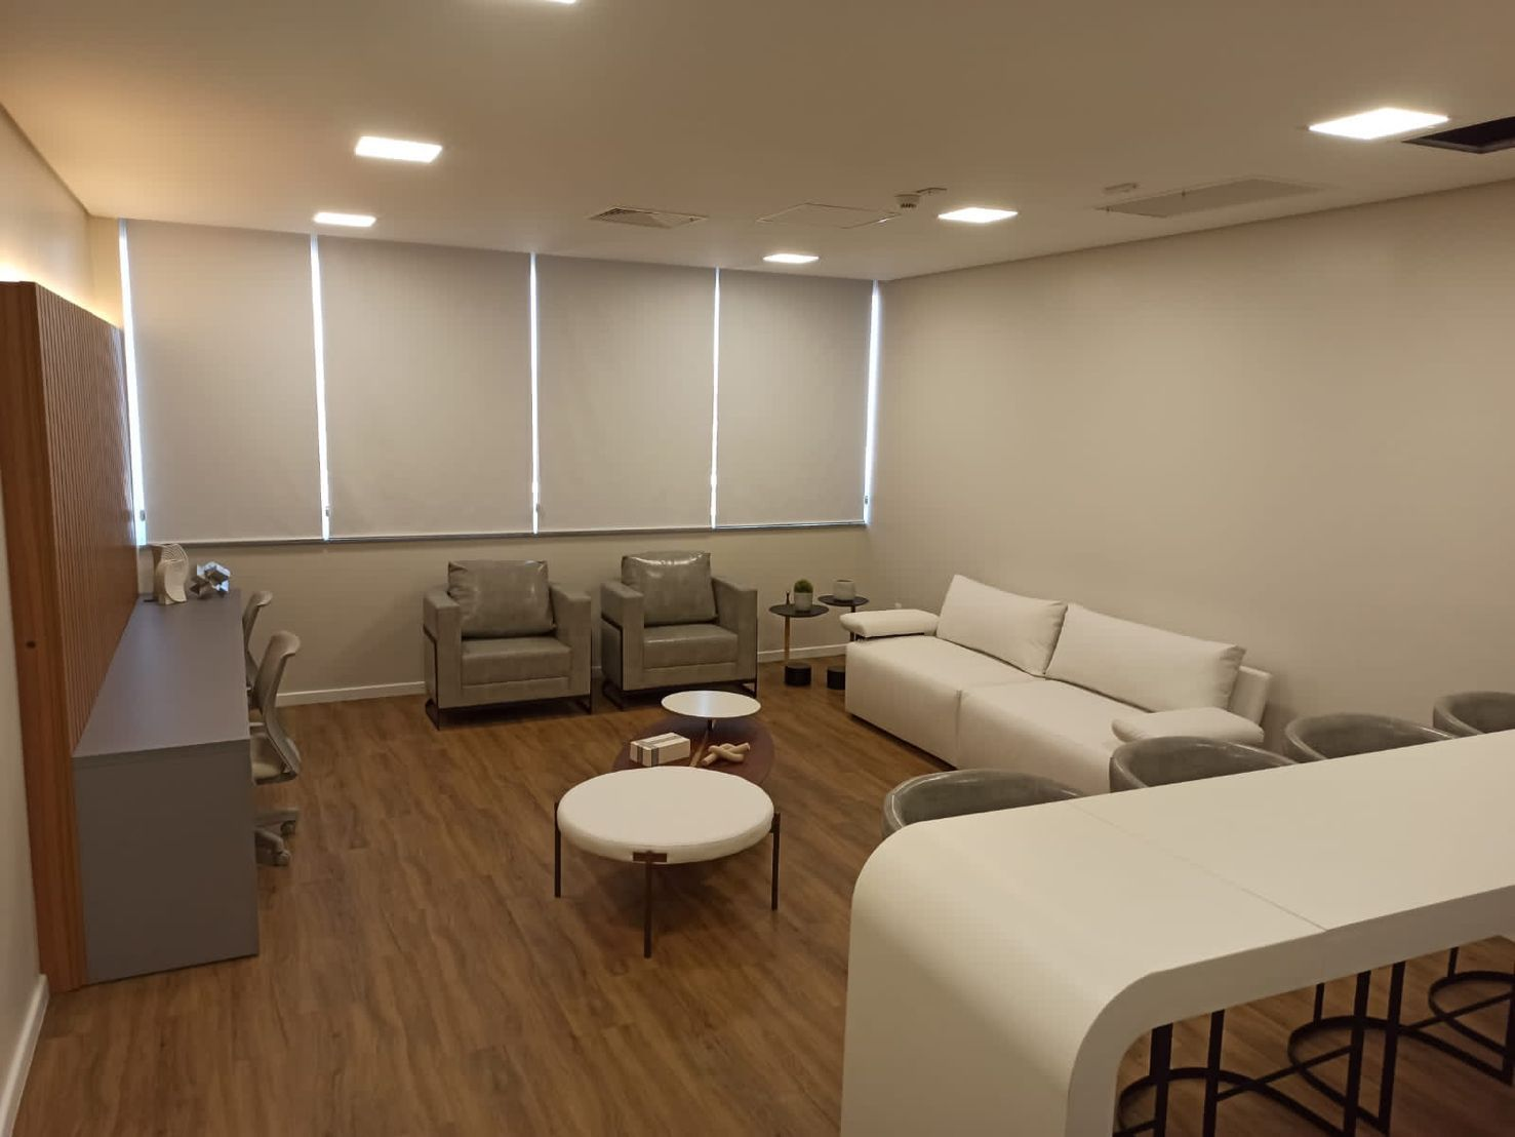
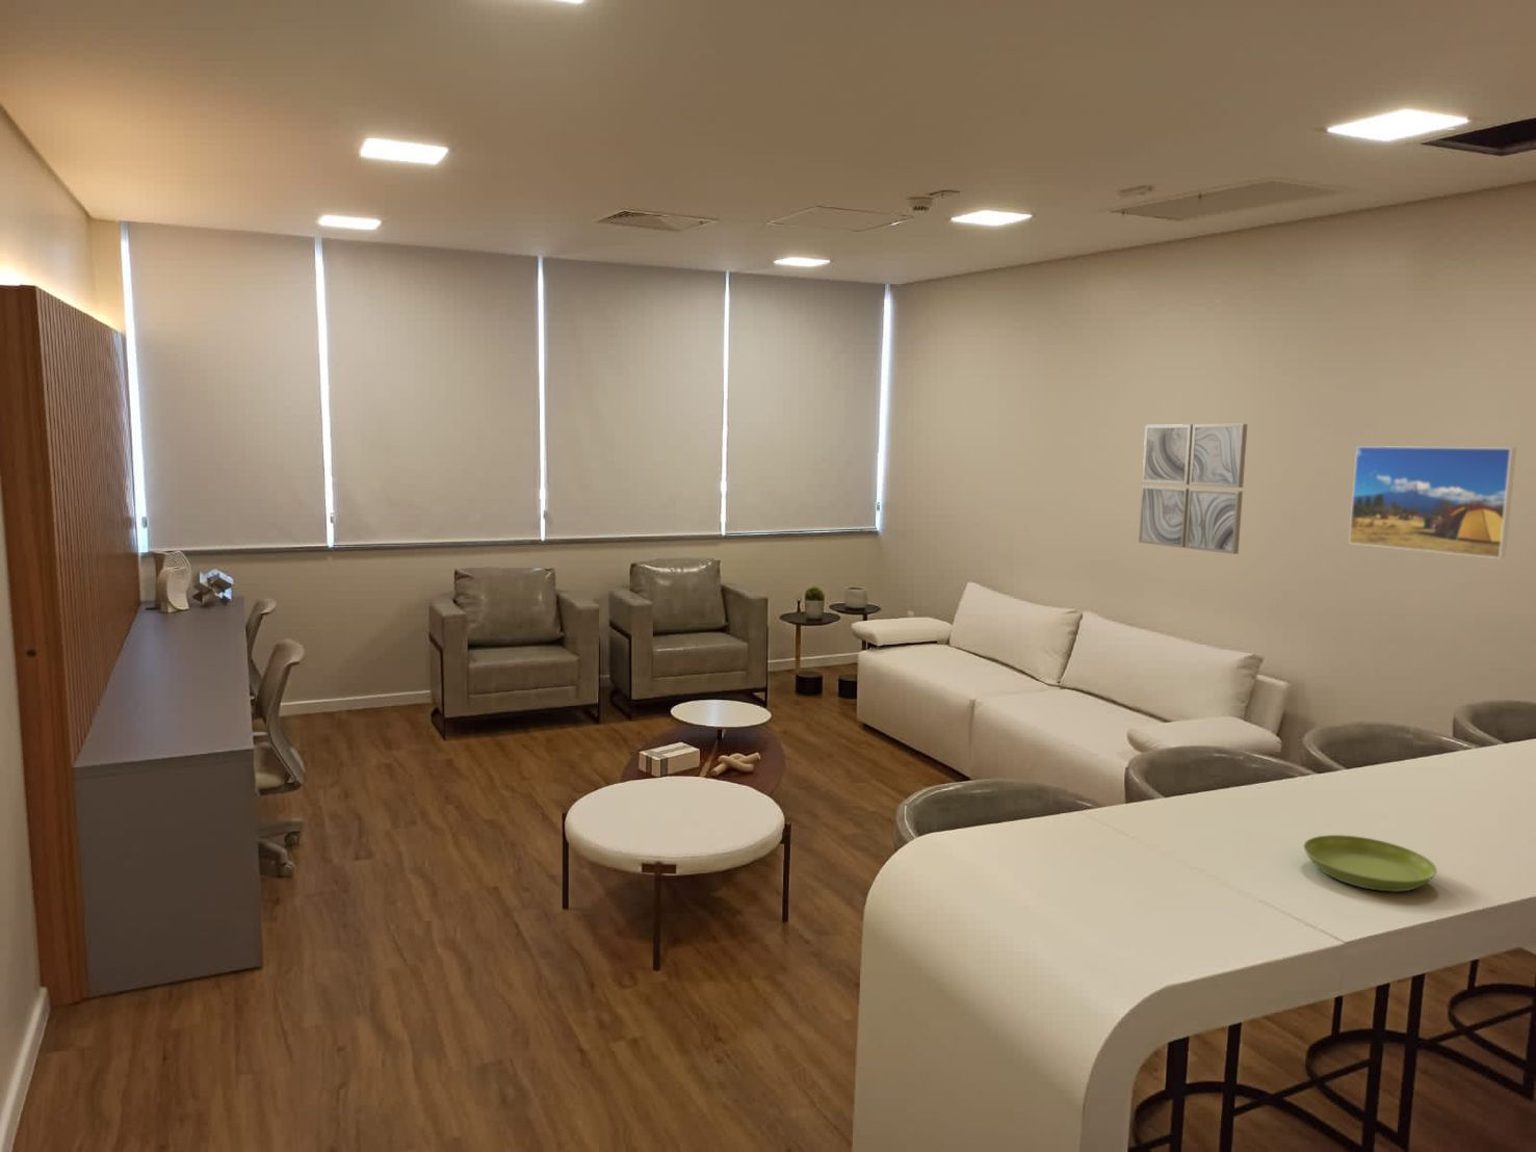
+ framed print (1426, 499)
+ wall art (1190, 484)
+ saucer (1368, 864)
